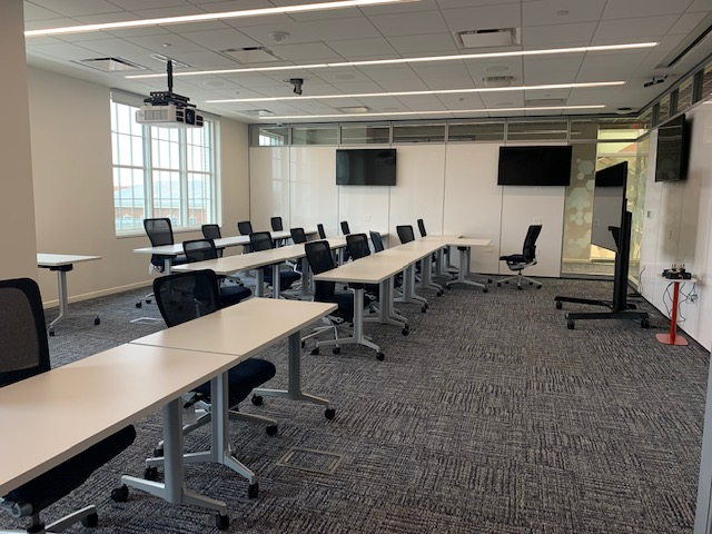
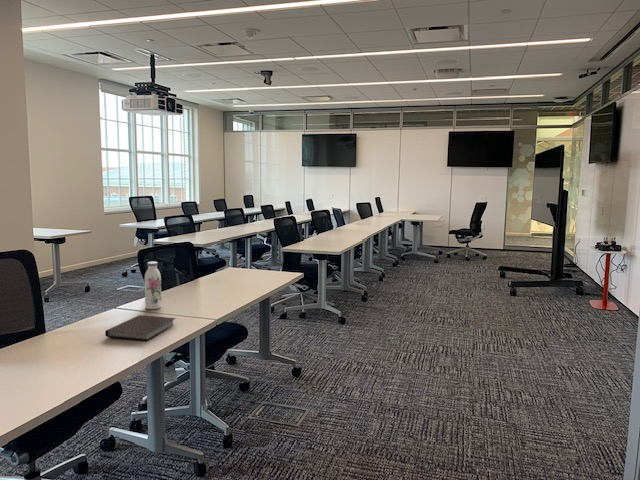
+ water bottle (152, 284)
+ notebook (142, 327)
